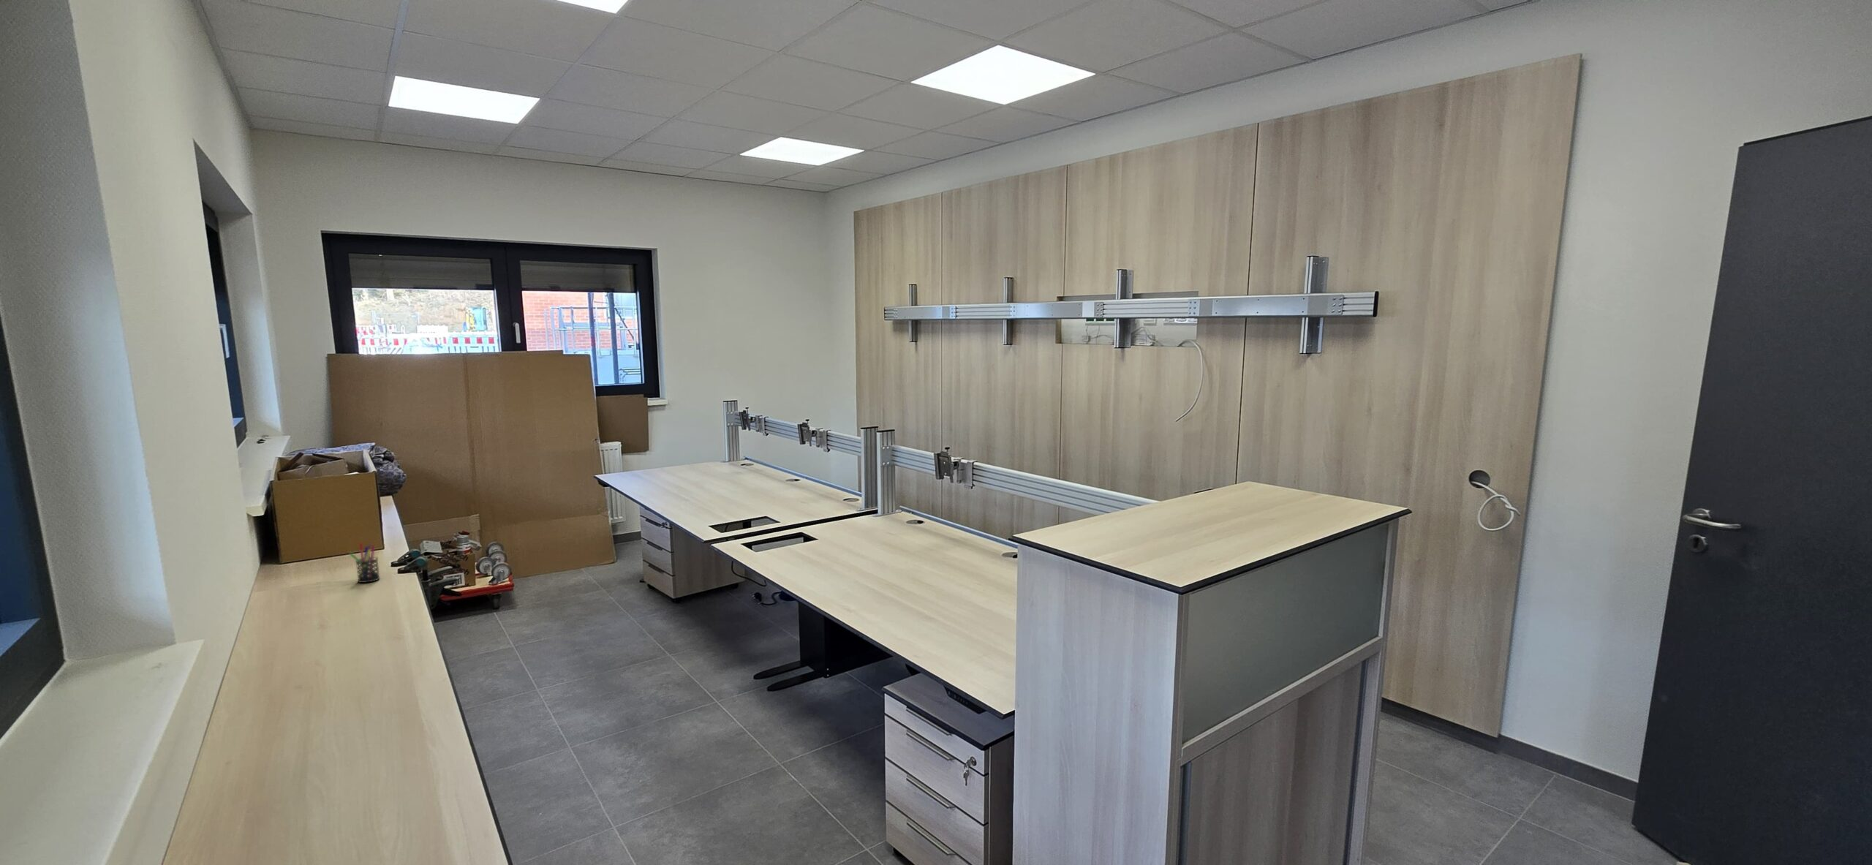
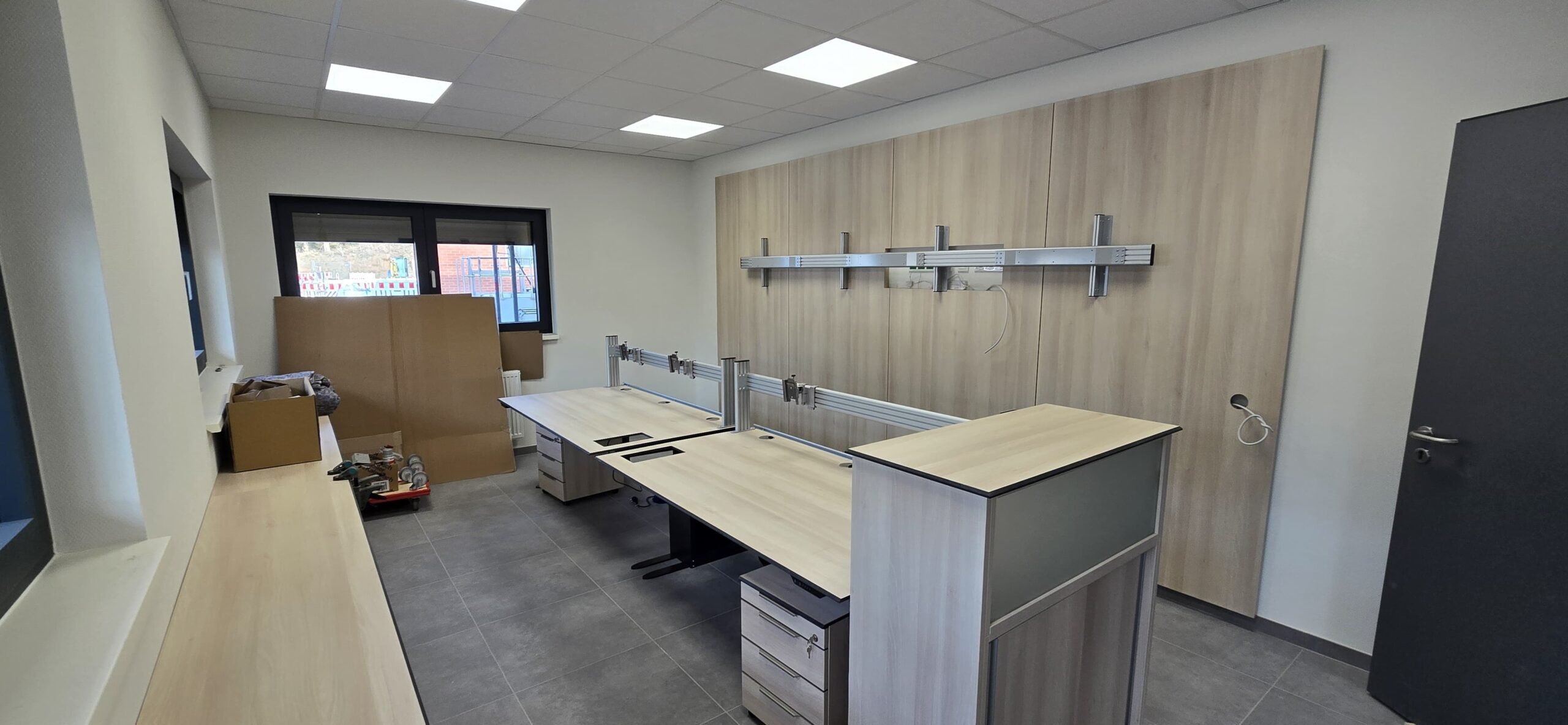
- pen holder (363, 562)
